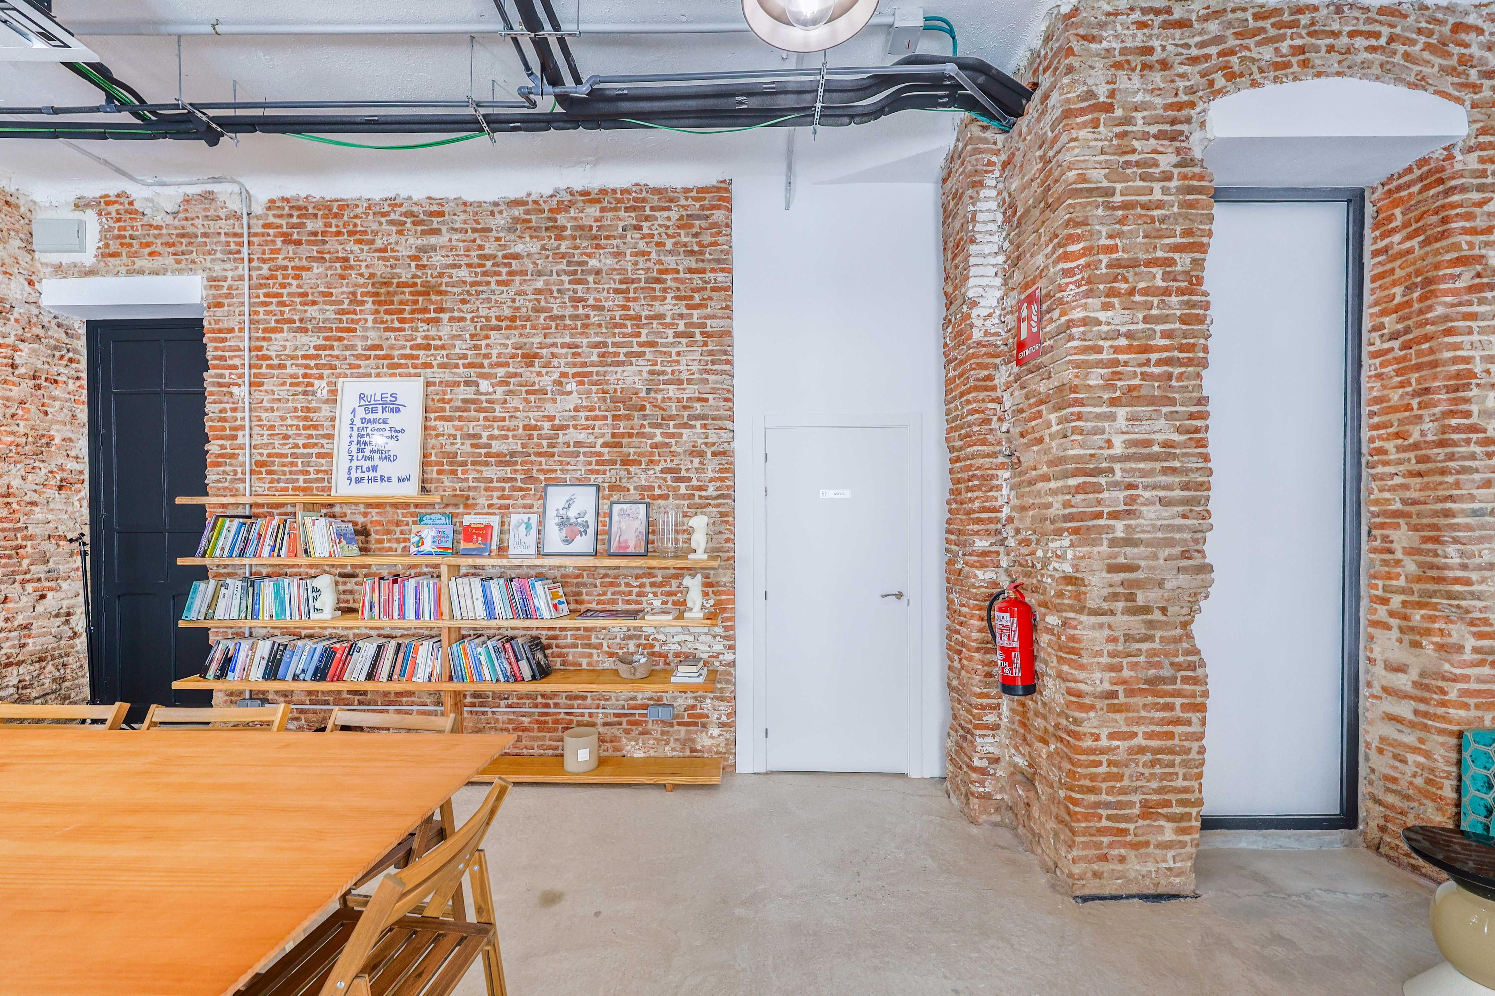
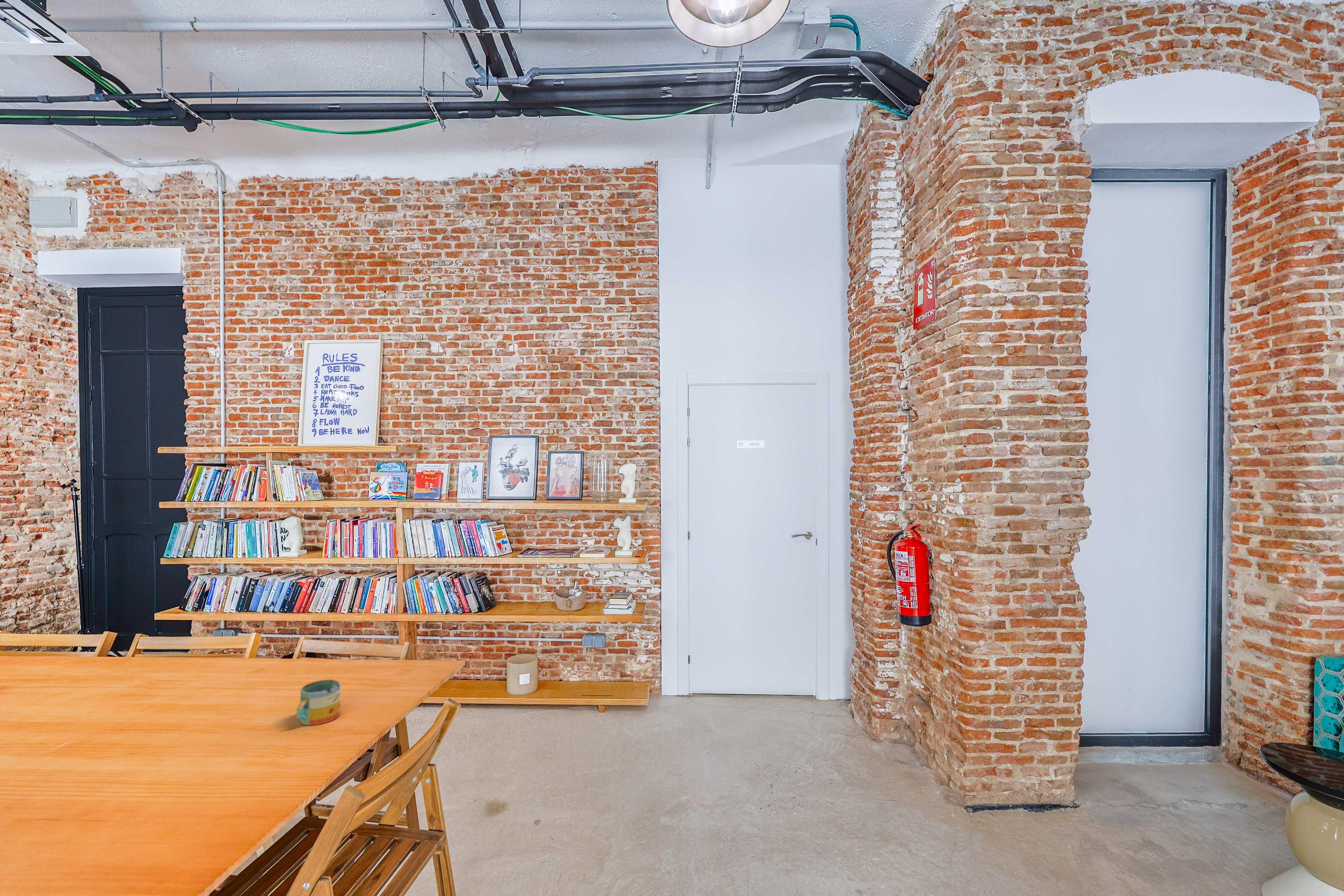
+ mug (316, 704)
